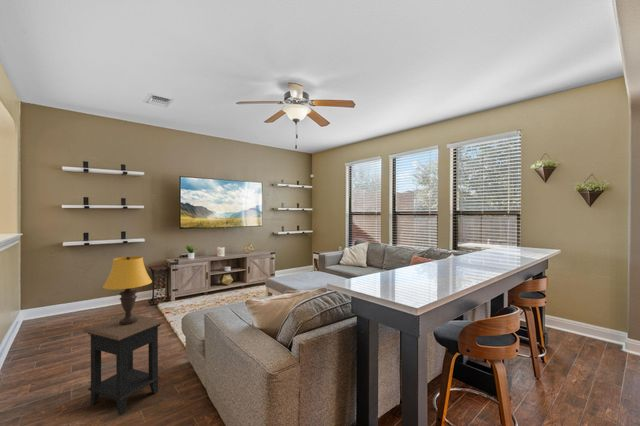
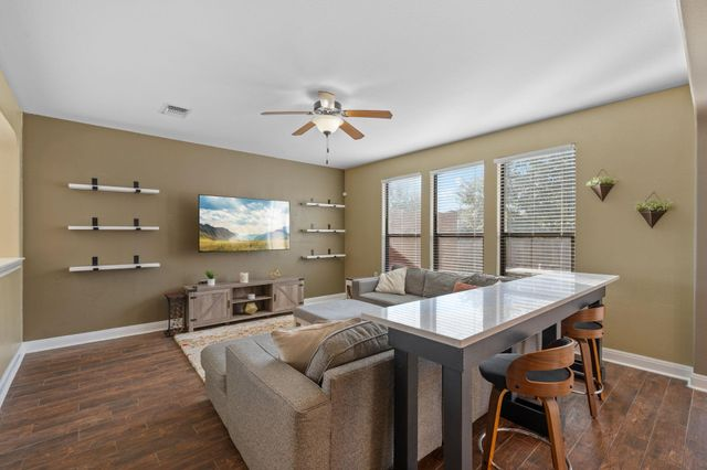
- table lamp (128, 289)
- side table (125, 360)
